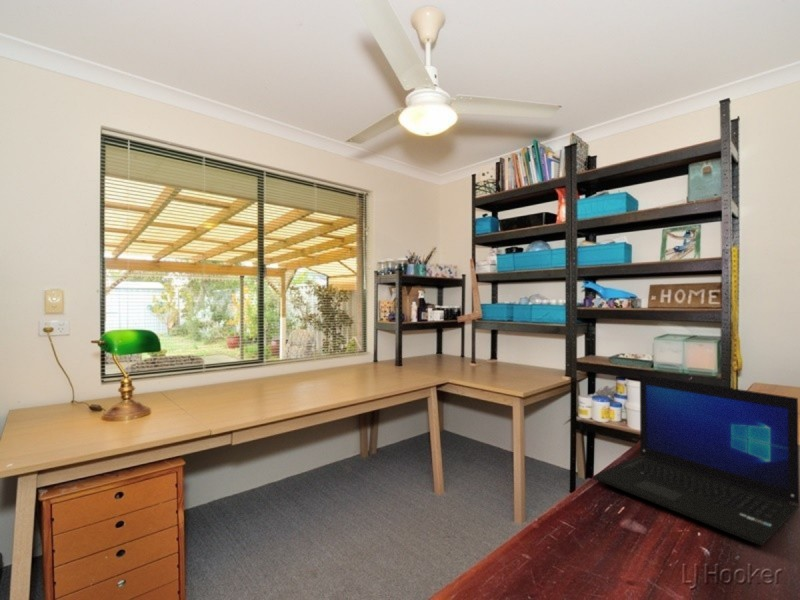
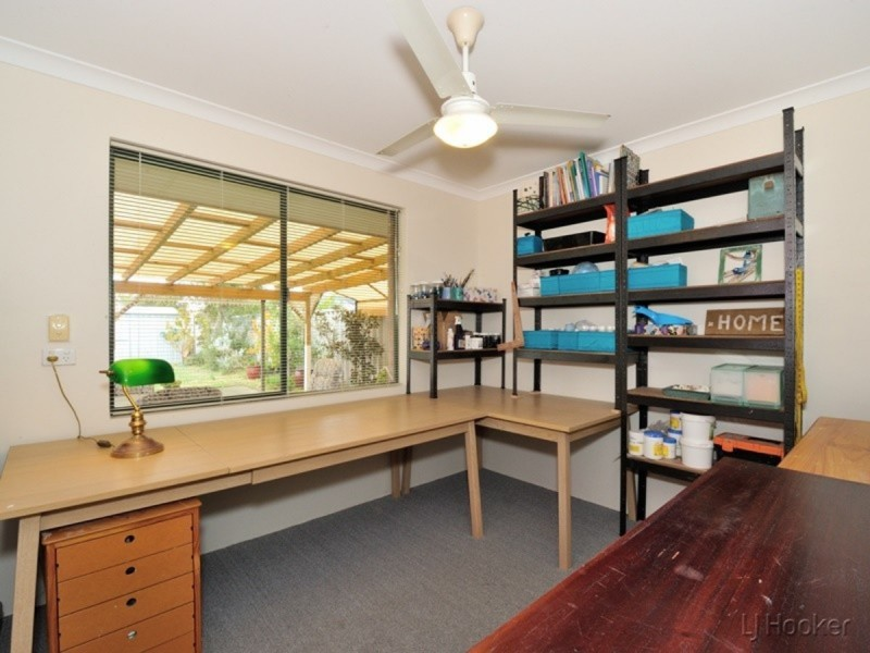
- laptop (688, 442)
